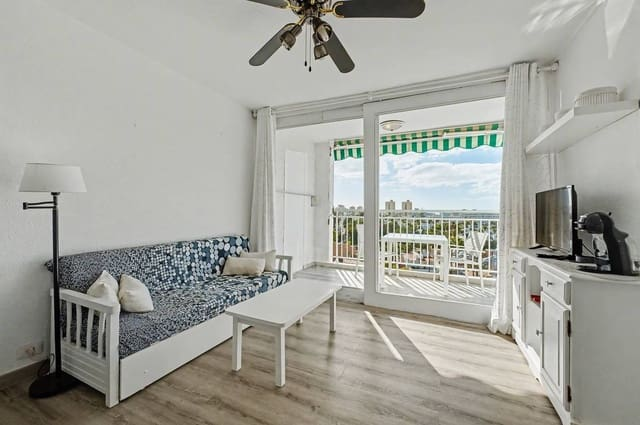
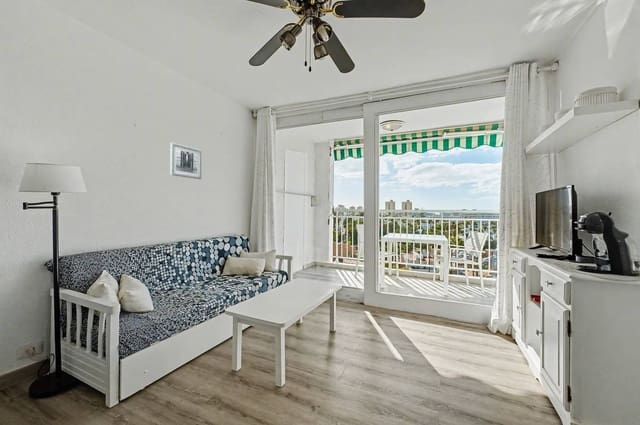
+ wall art (186, 162)
